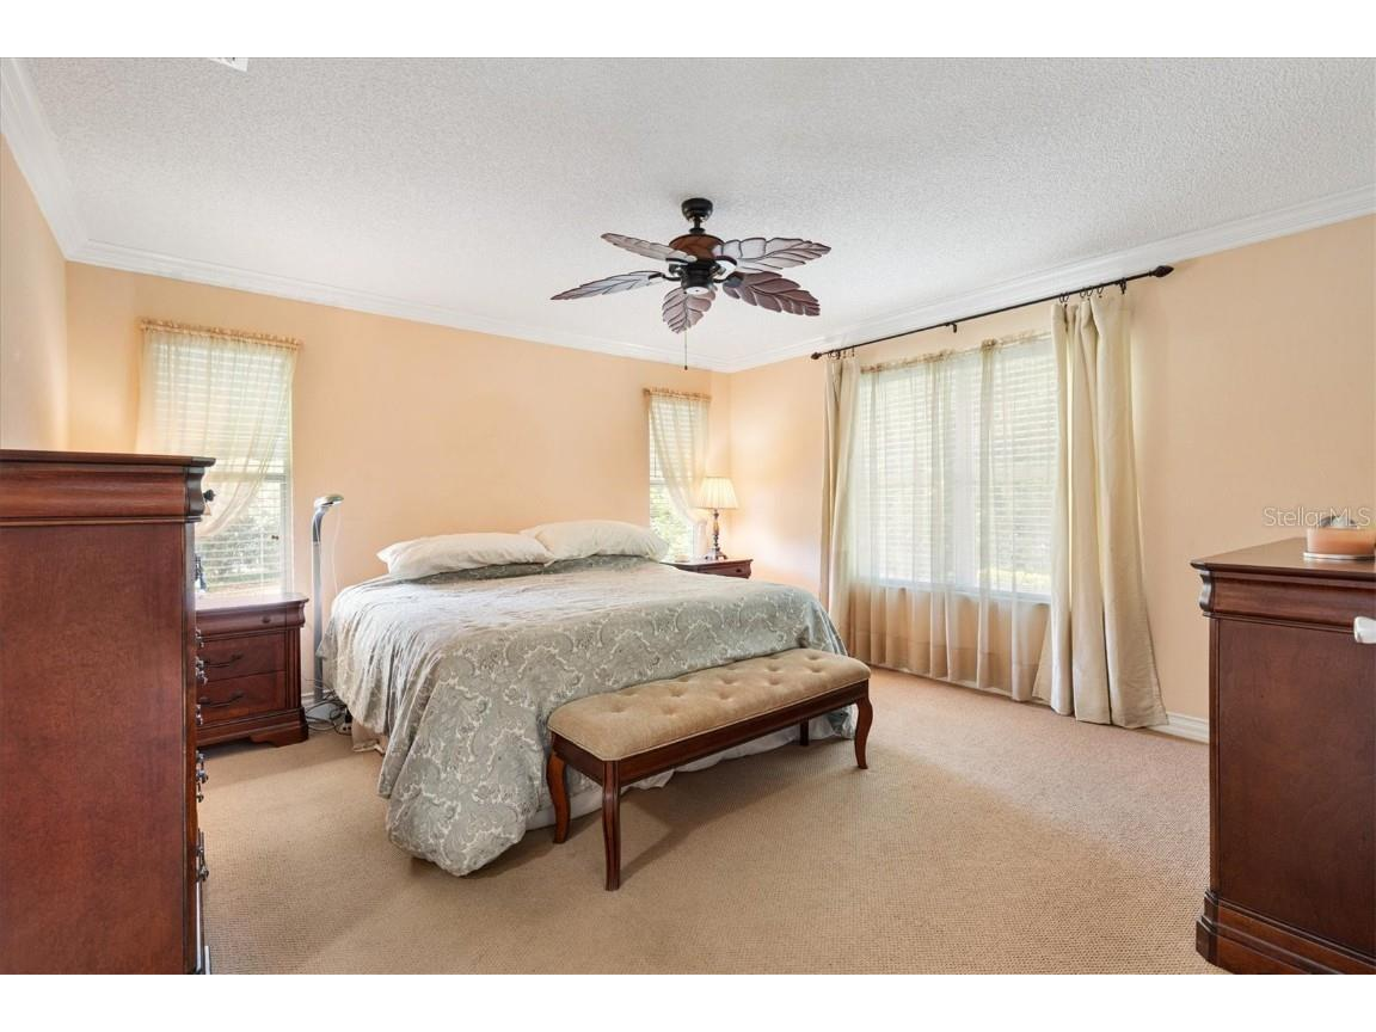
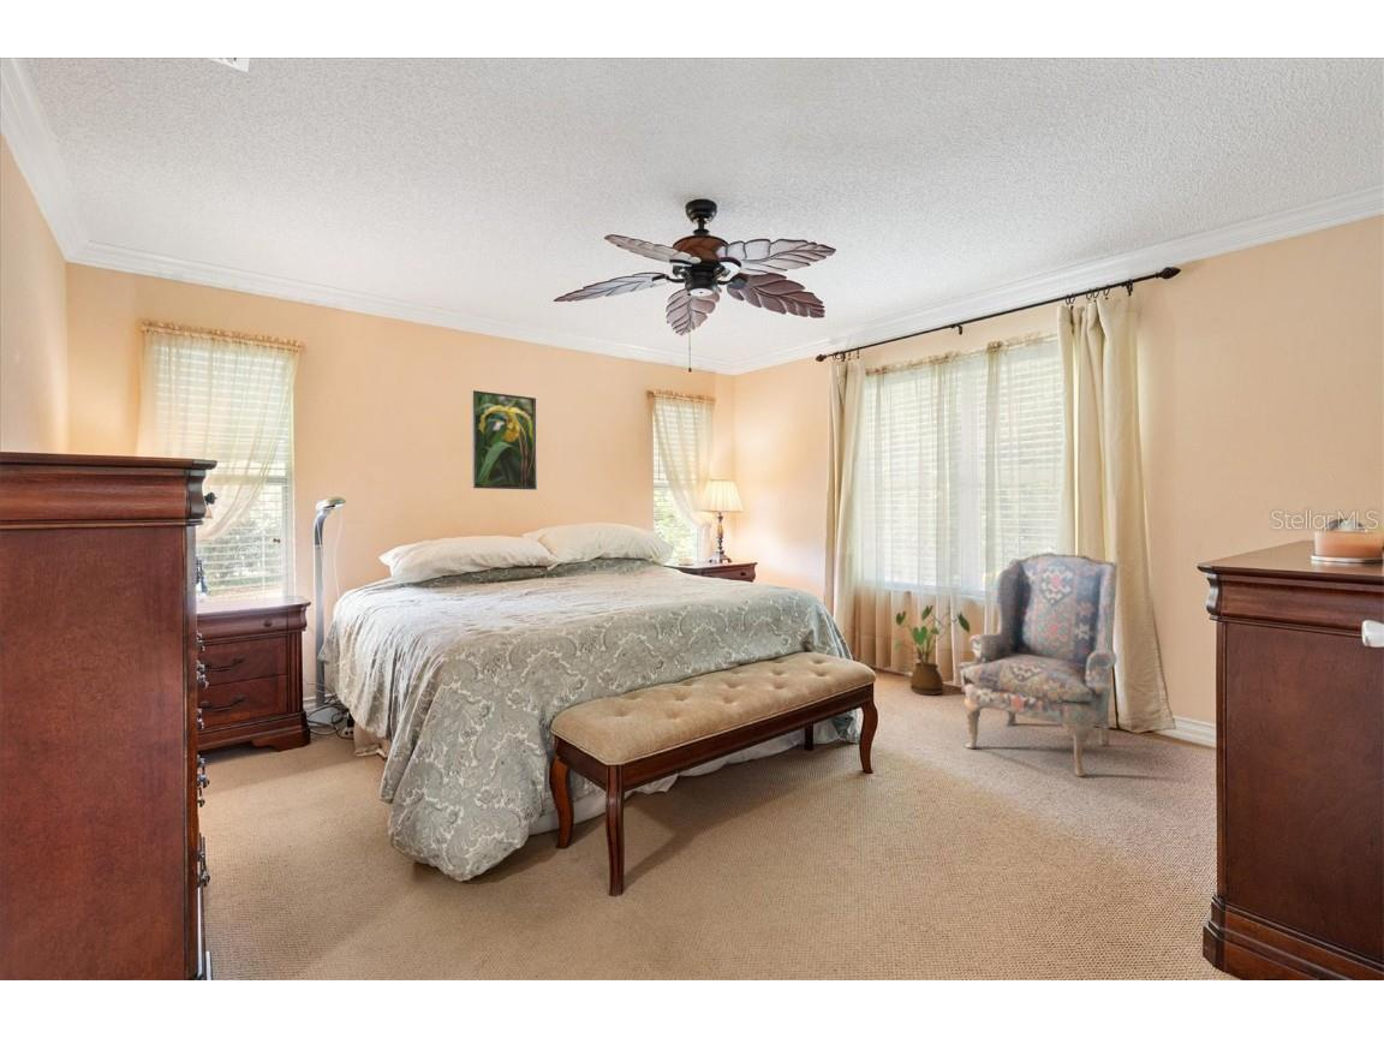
+ house plant (927, 650)
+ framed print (505, 441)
+ armchair (1042, 649)
